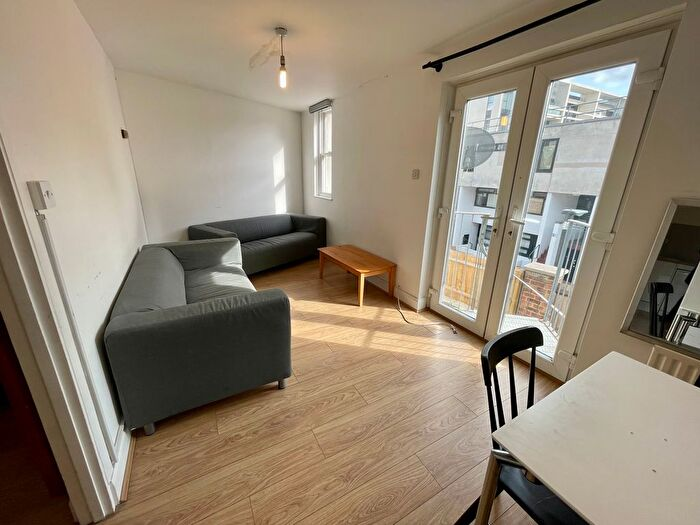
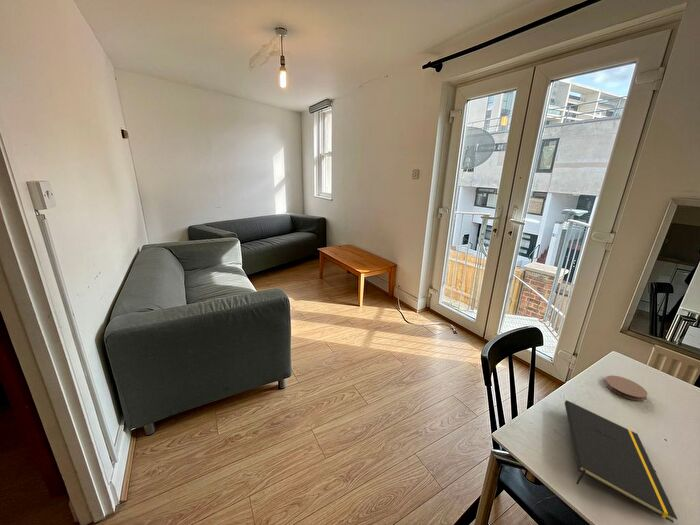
+ notepad (610, 450)
+ coaster (625, 387)
